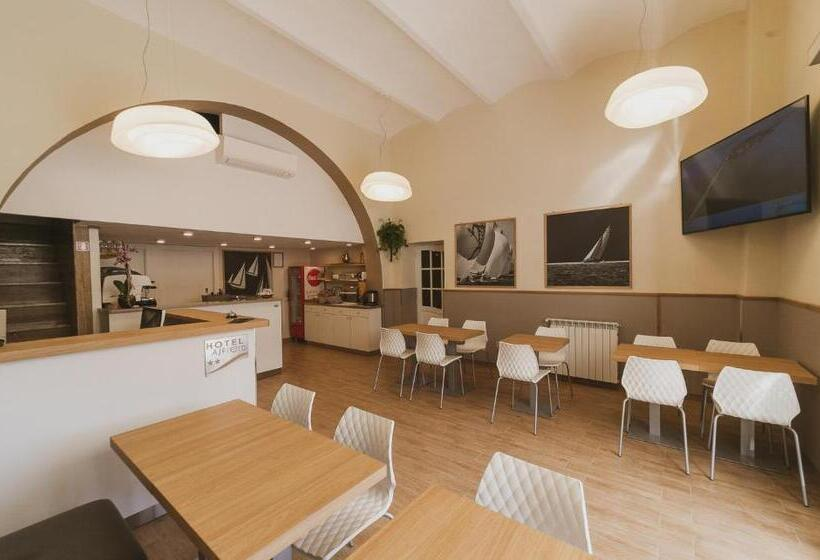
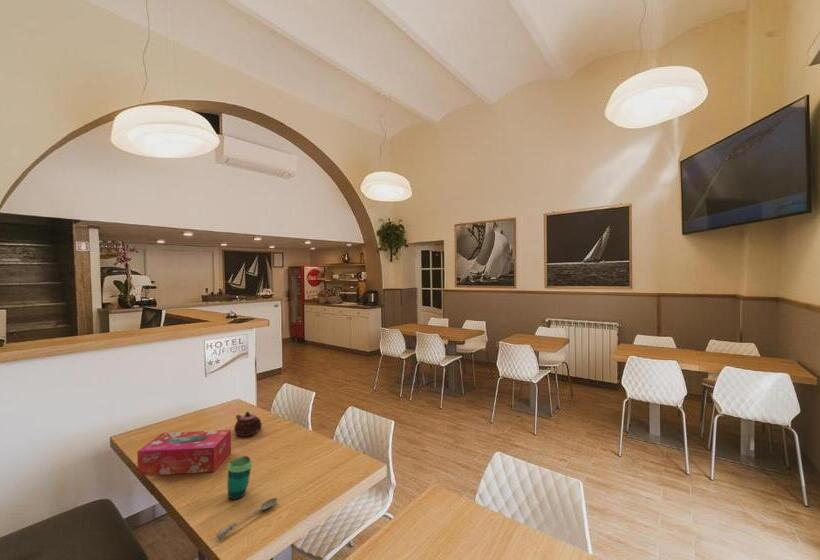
+ teapot (248, 422)
+ tissue box (187, 451)
+ soupspoon (249, 515)
+ cup (240, 477)
